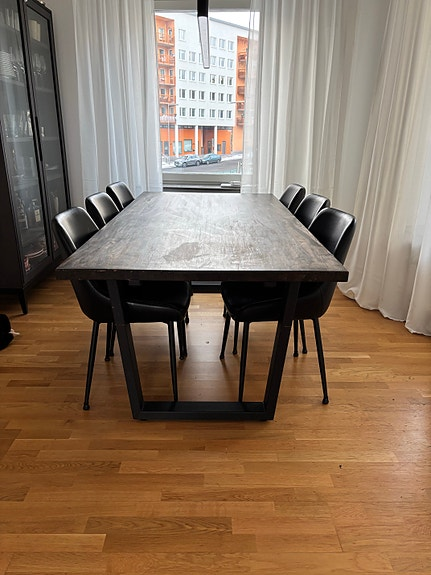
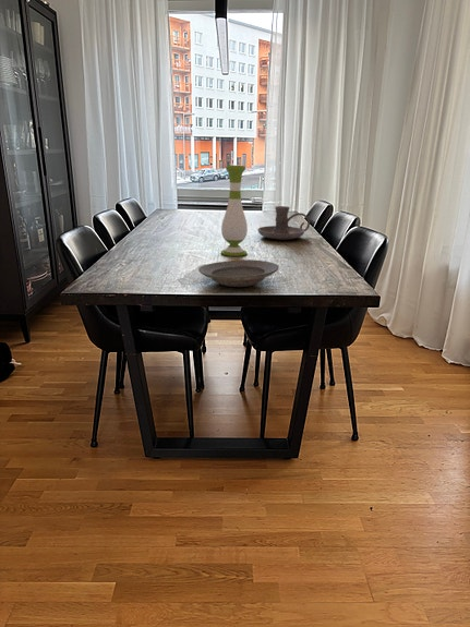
+ vase (234, 210)
+ plate (238, 274)
+ candle holder (286, 222)
